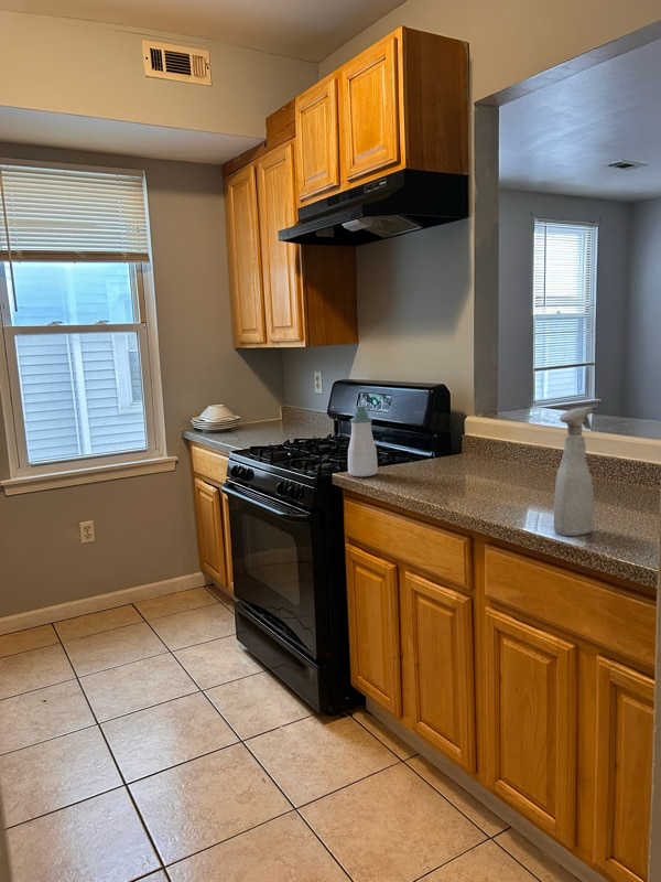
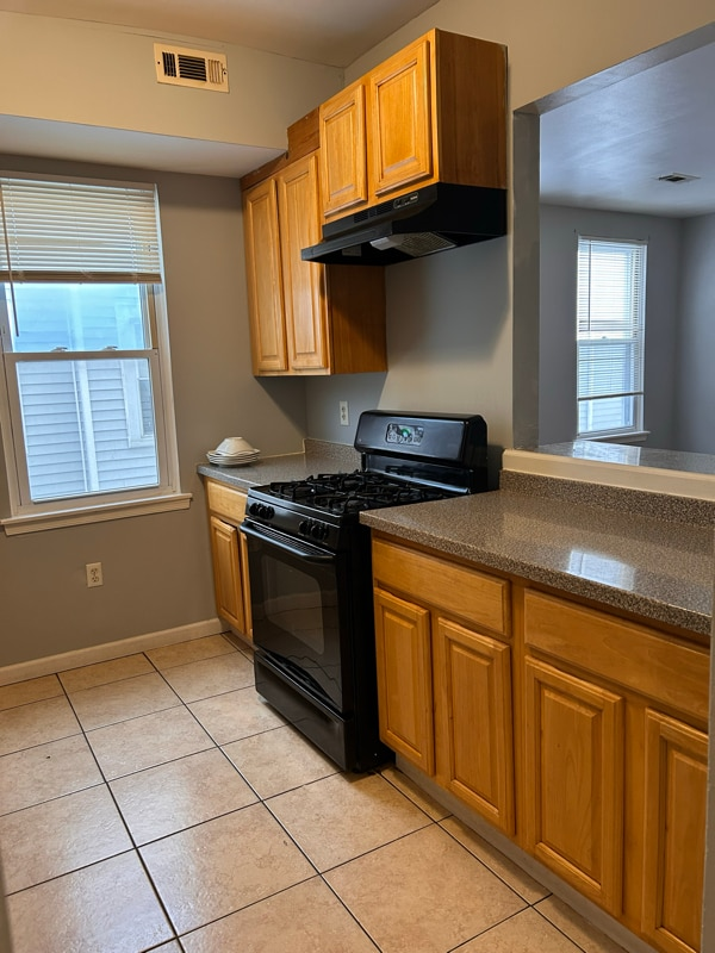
- soap bottle (361, 440)
- spray bottle (574, 471)
